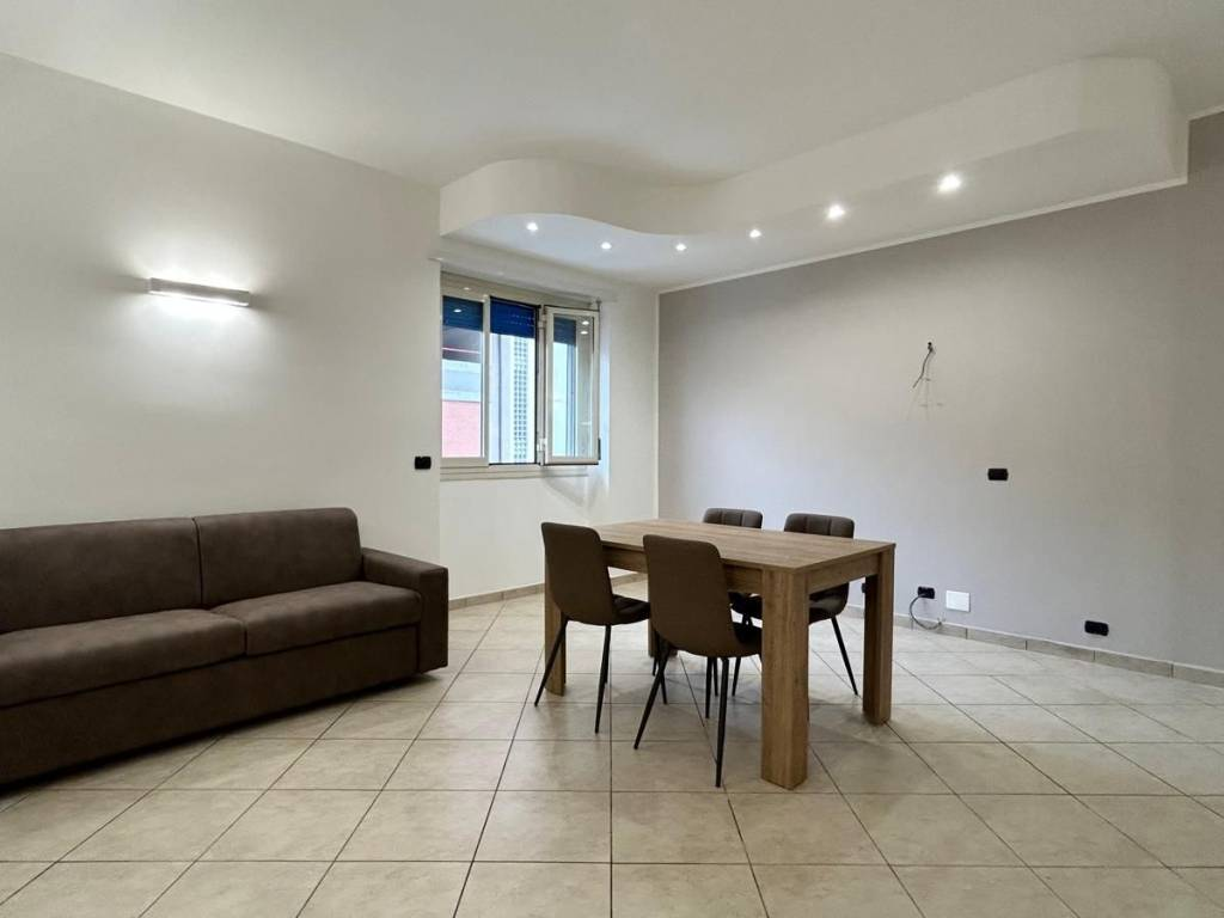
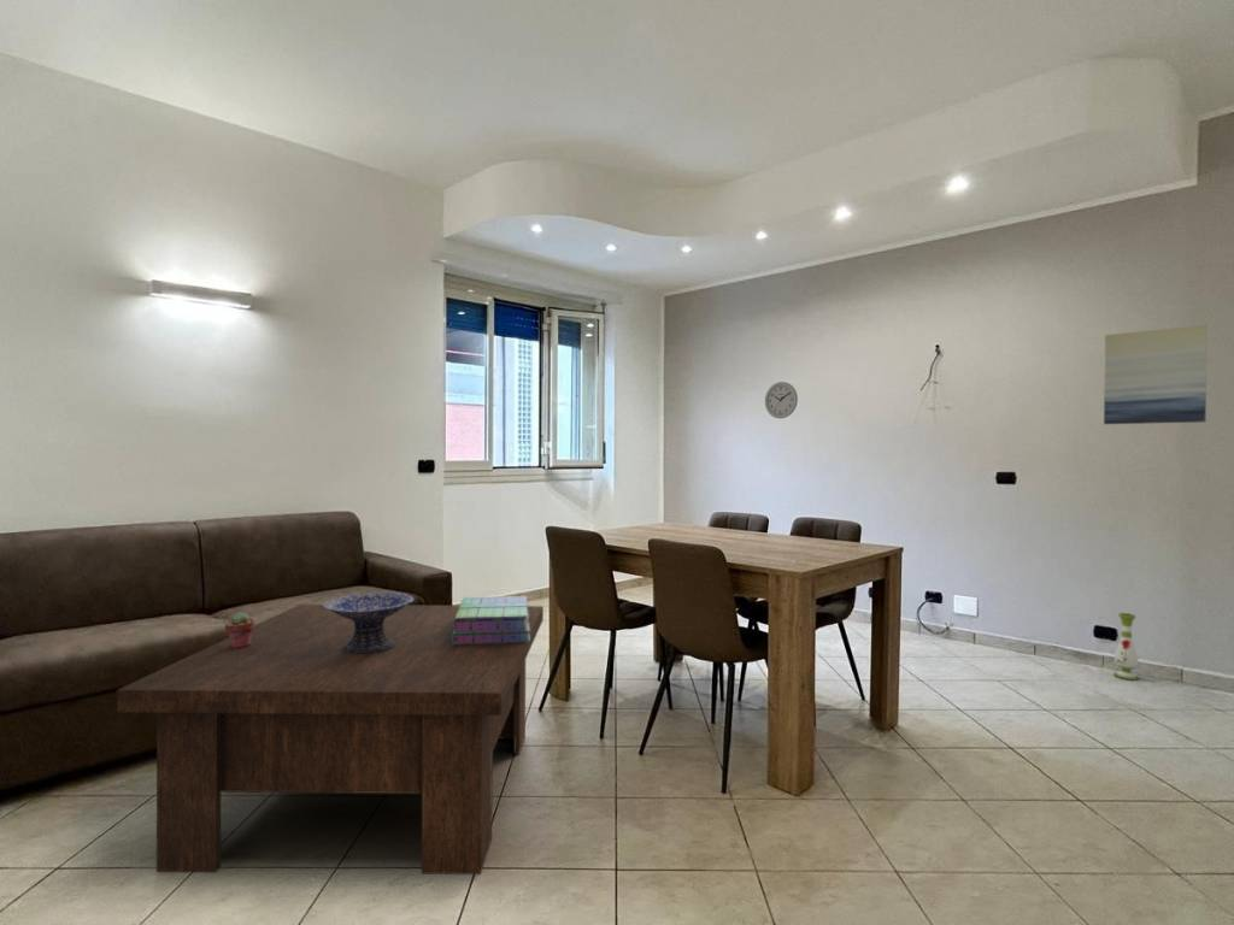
+ decorative bowl (369, 623)
+ potted succulent (240, 628)
+ vase (1126, 644)
+ wall art (1153, 376)
+ wall clock (780, 400)
+ coffee table (377, 714)
+ stack of books (492, 617)
